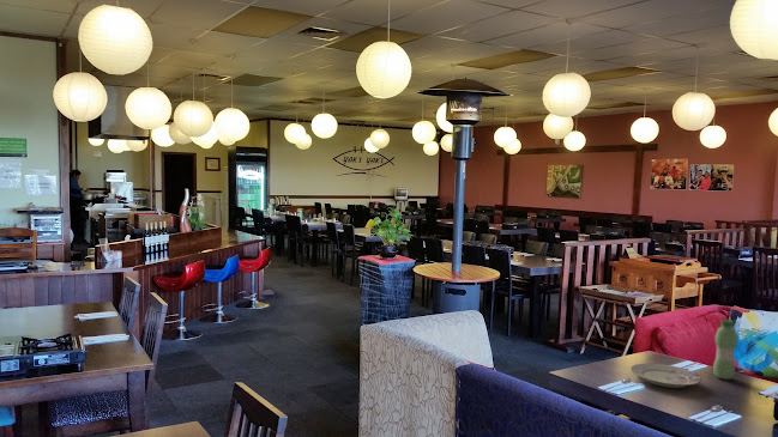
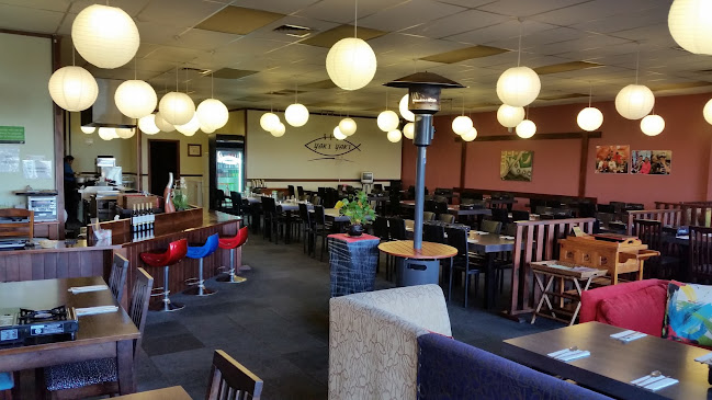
- water bottle (725, 348)
- plate (664, 376)
